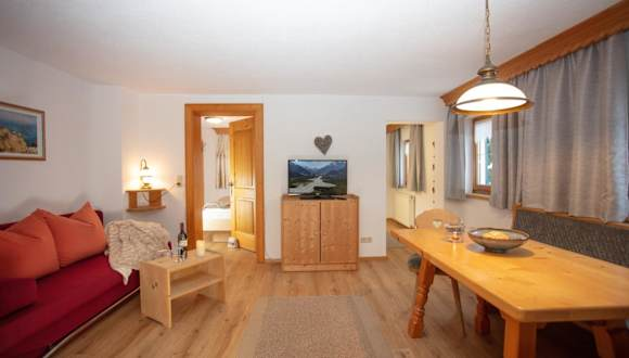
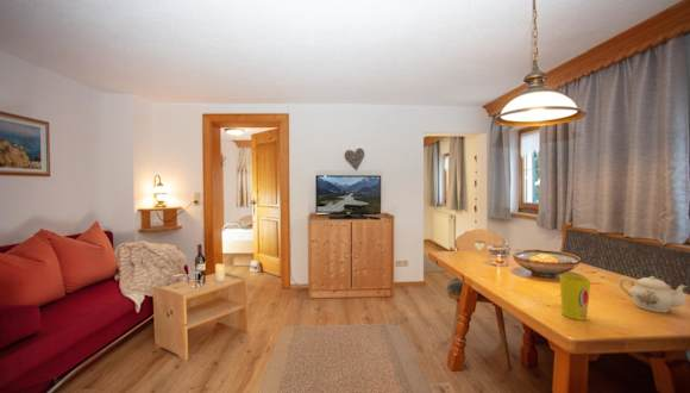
+ teapot (650, 292)
+ cup (573, 297)
